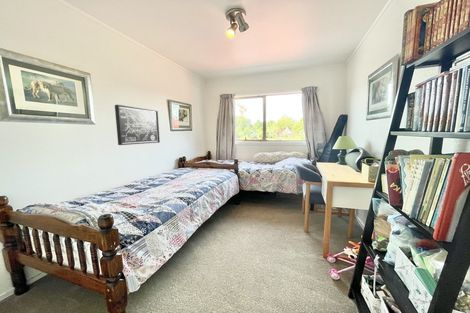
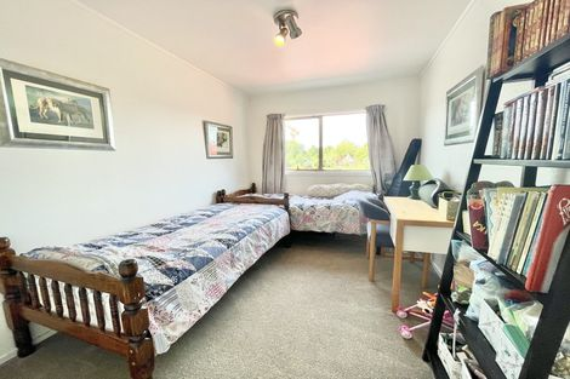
- wall art (140, 126)
